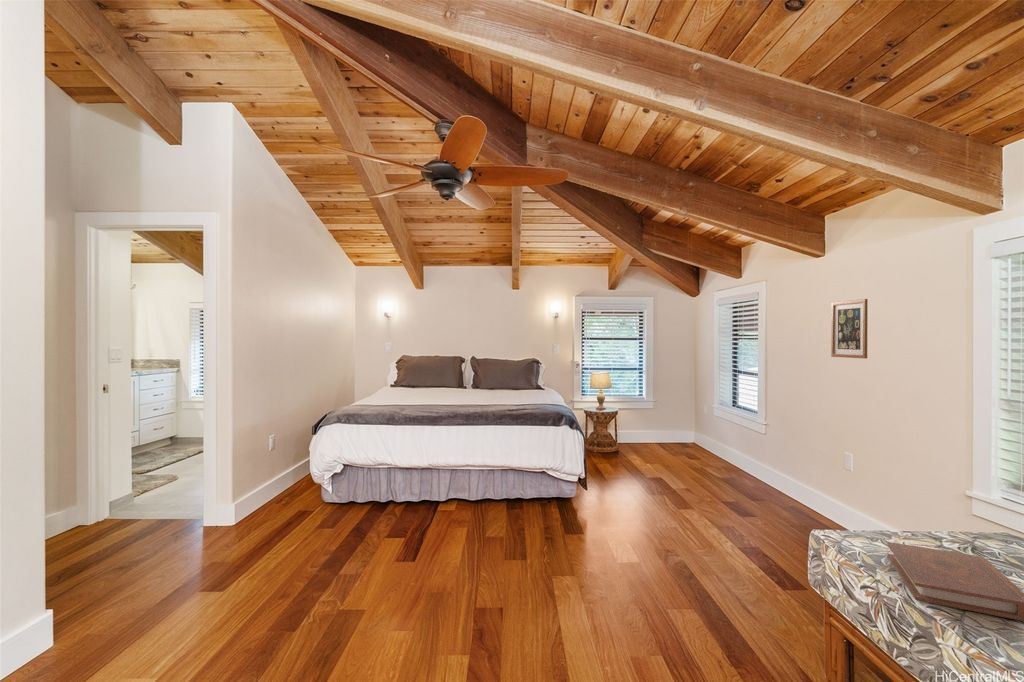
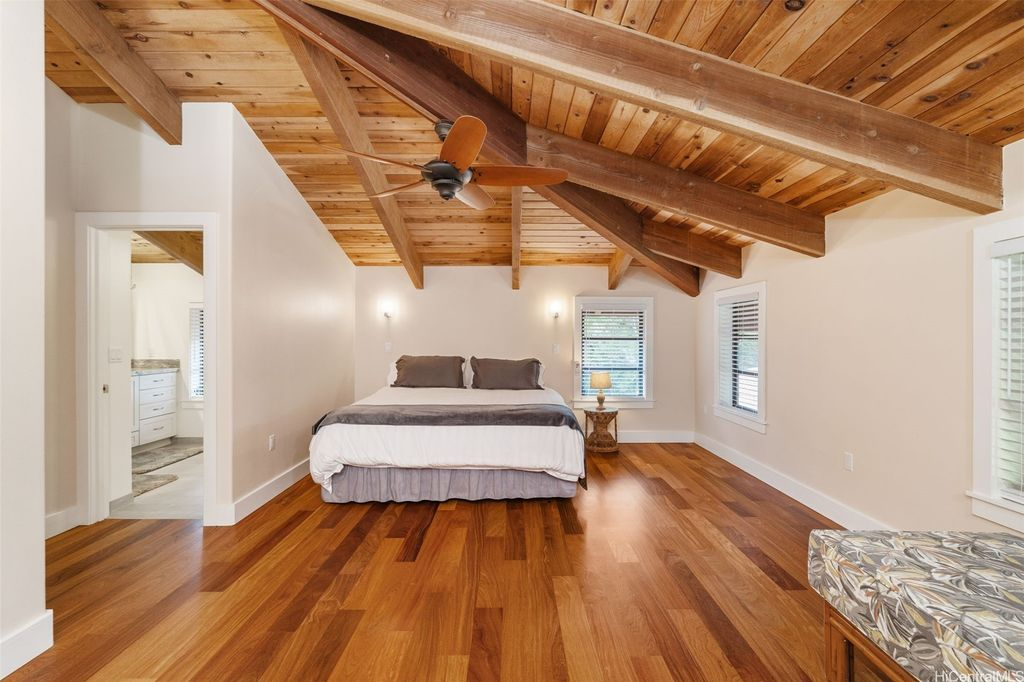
- wall art (848, 329)
- book (953, 577)
